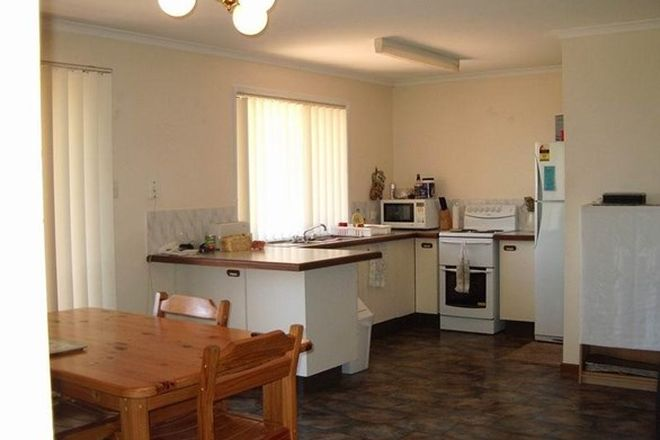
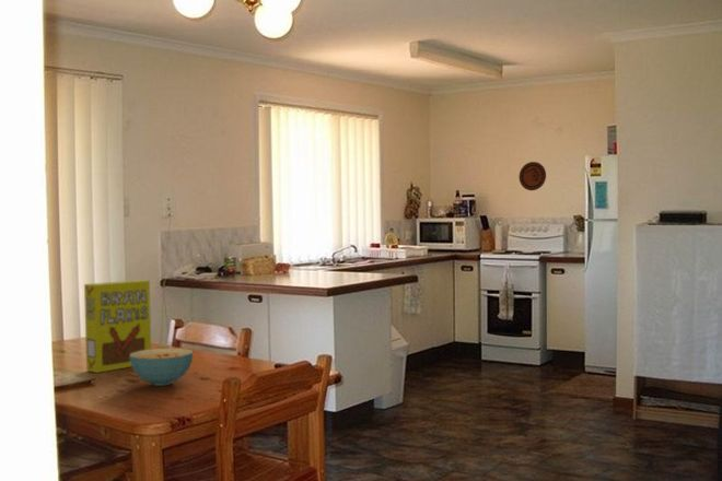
+ decorative plate (532, 176)
+ cereal box (118, 324)
+ cereal bowl (162, 367)
